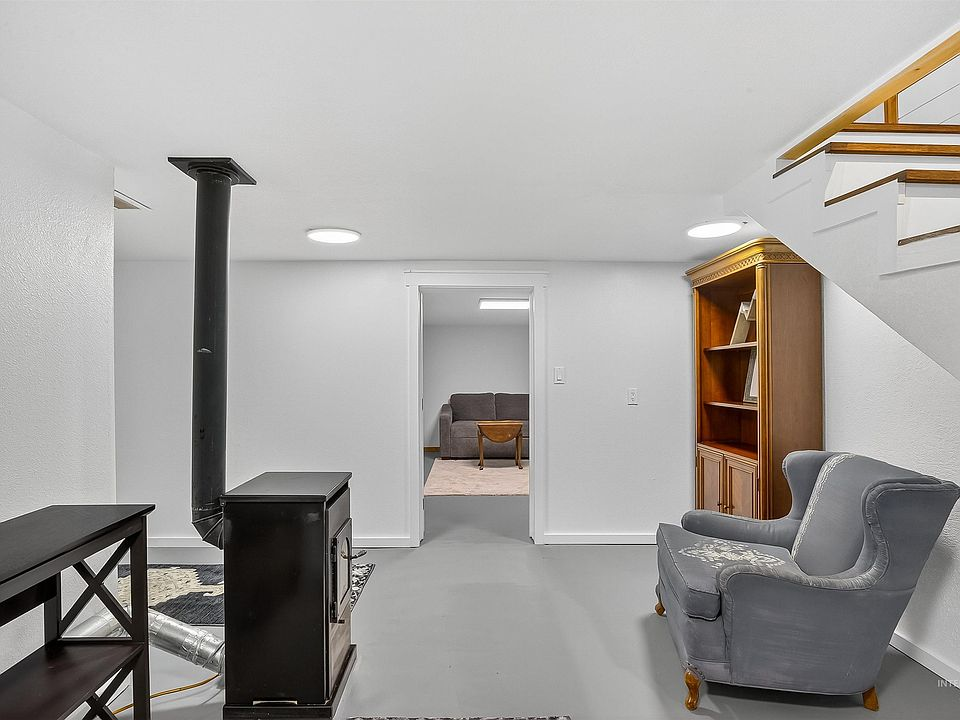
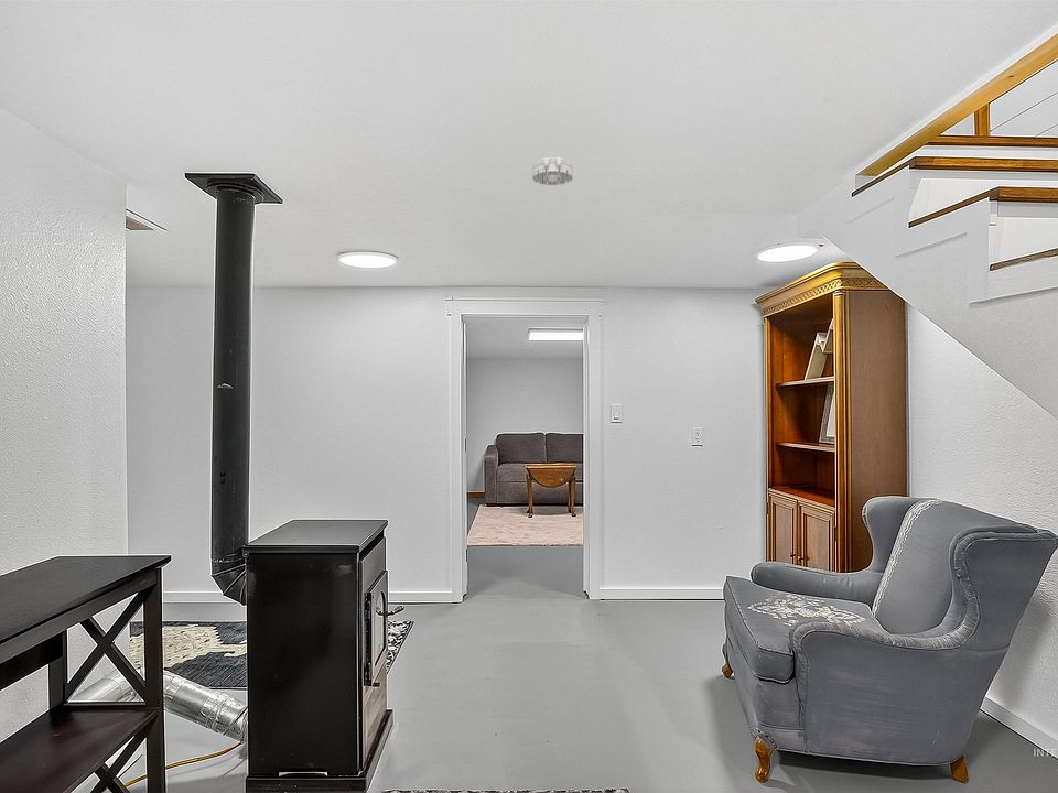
+ smoke detector (552, 170)
